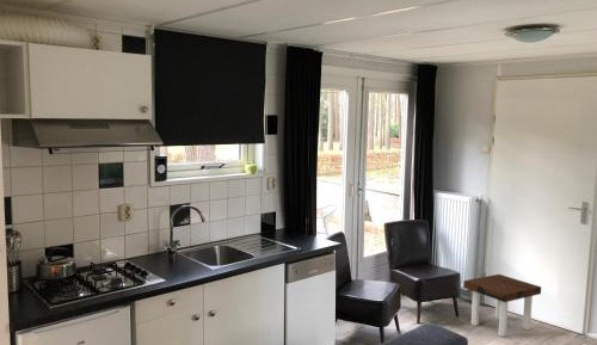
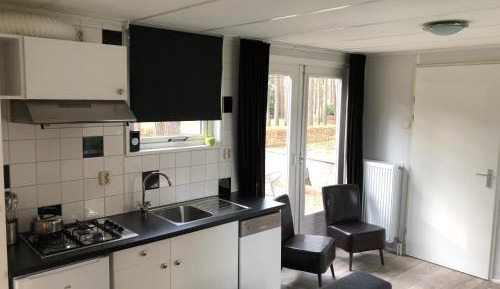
- side table (500, 304)
